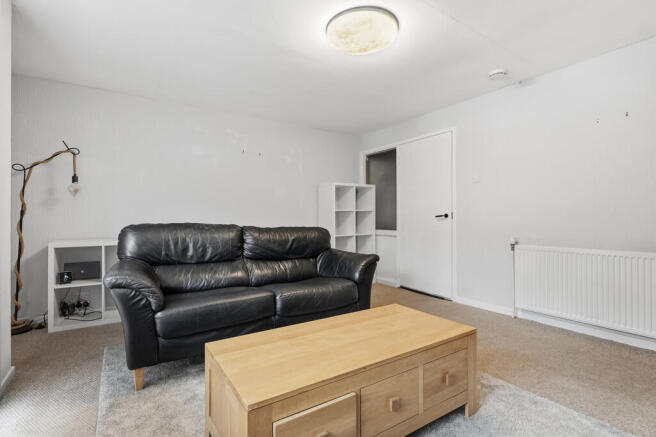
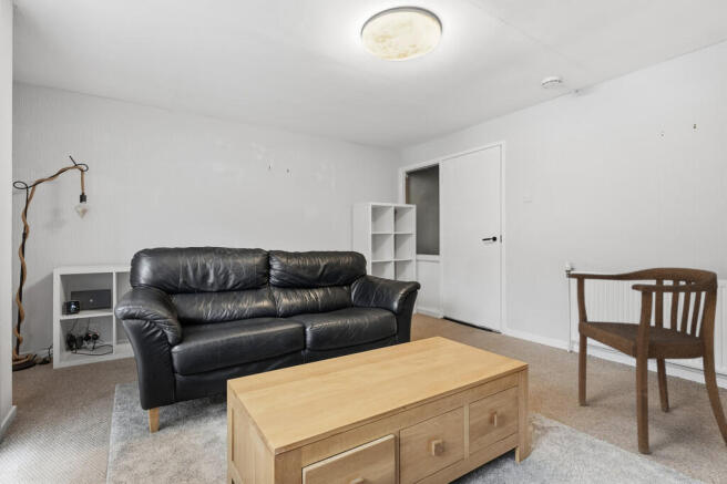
+ armchair (648, 347)
